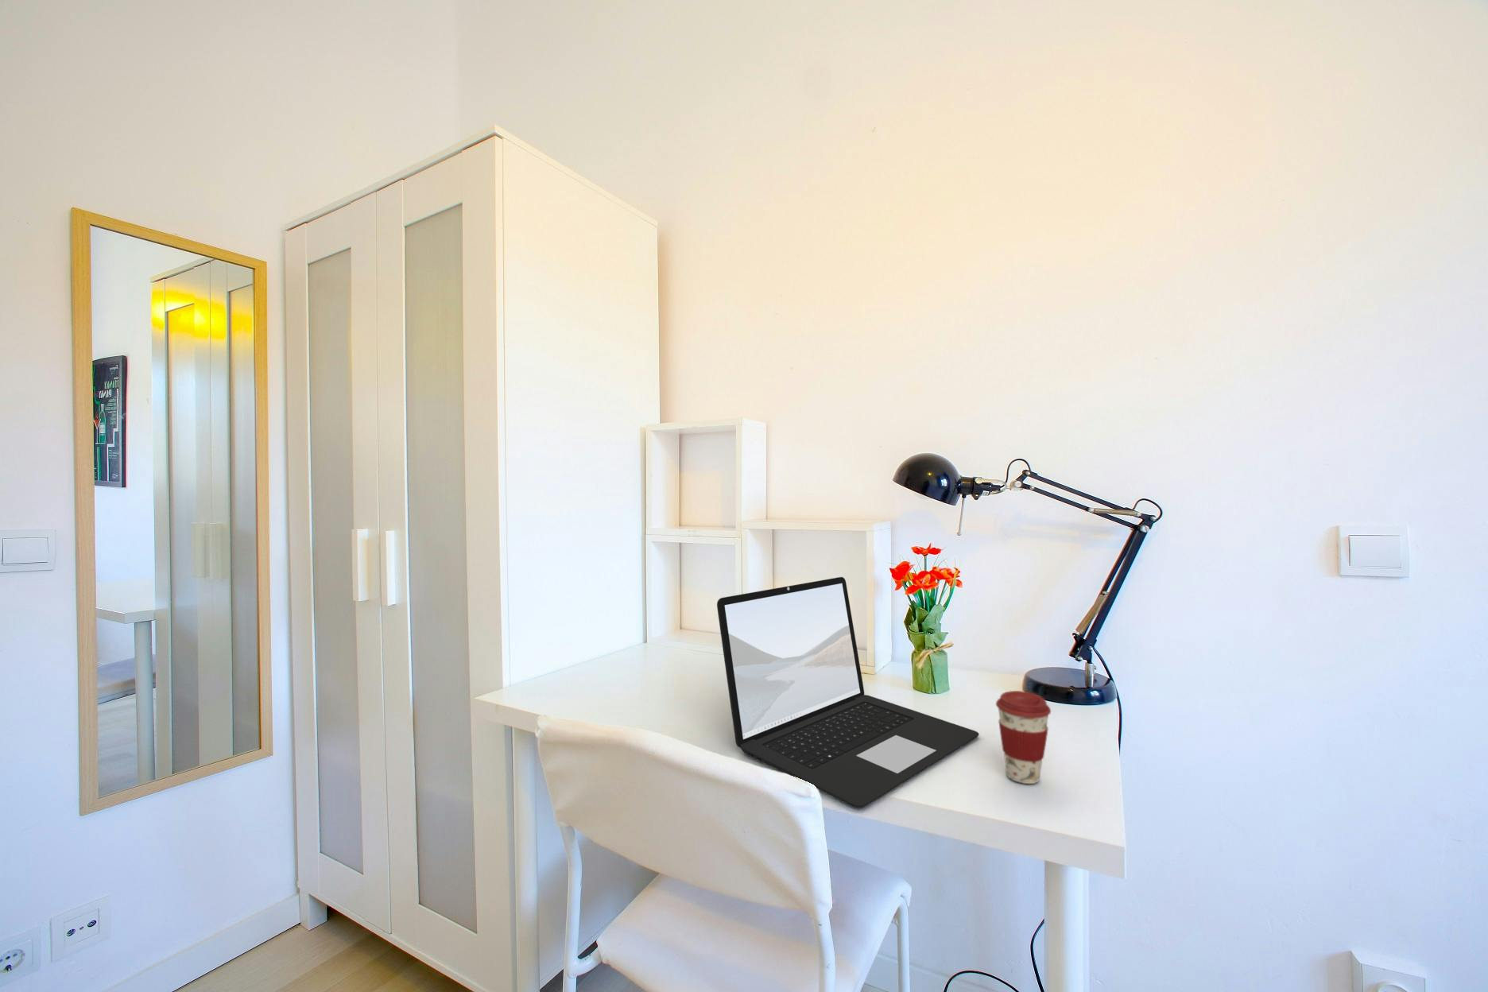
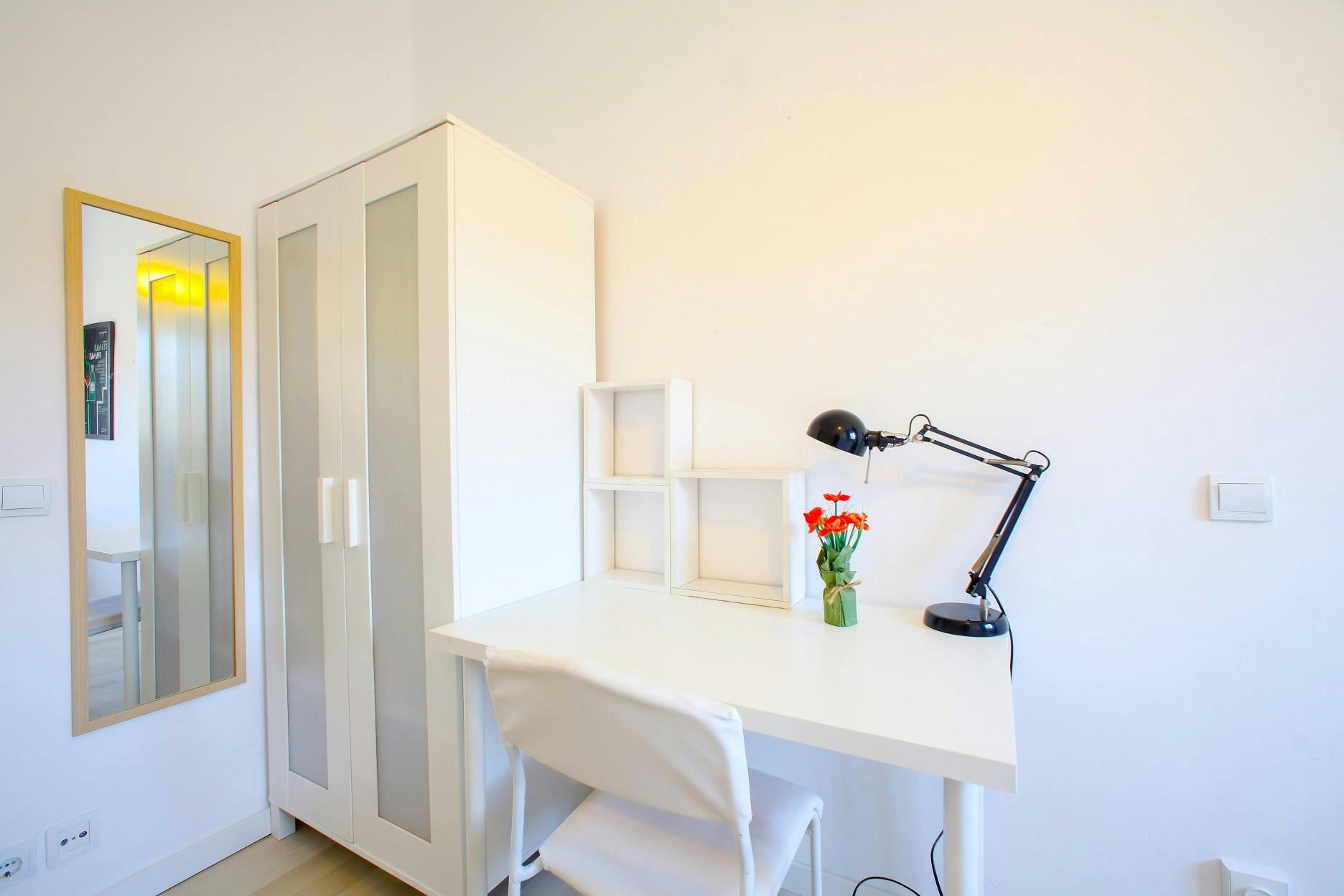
- laptop (849, 668)
- coffee cup (1022, 737)
